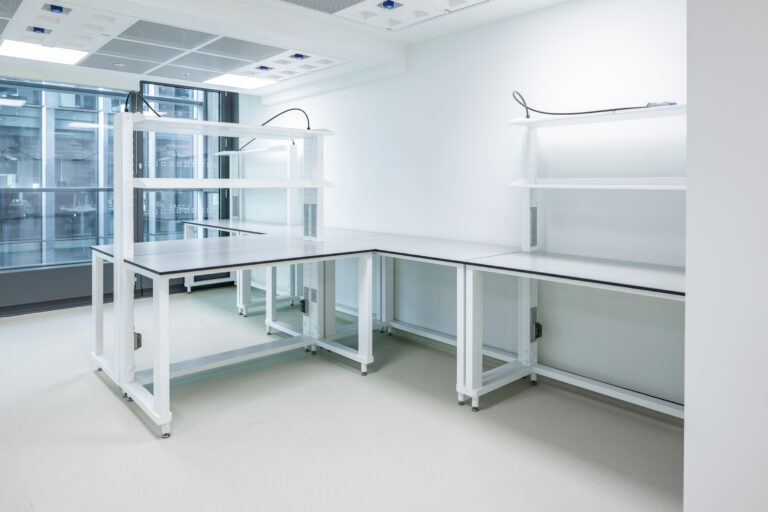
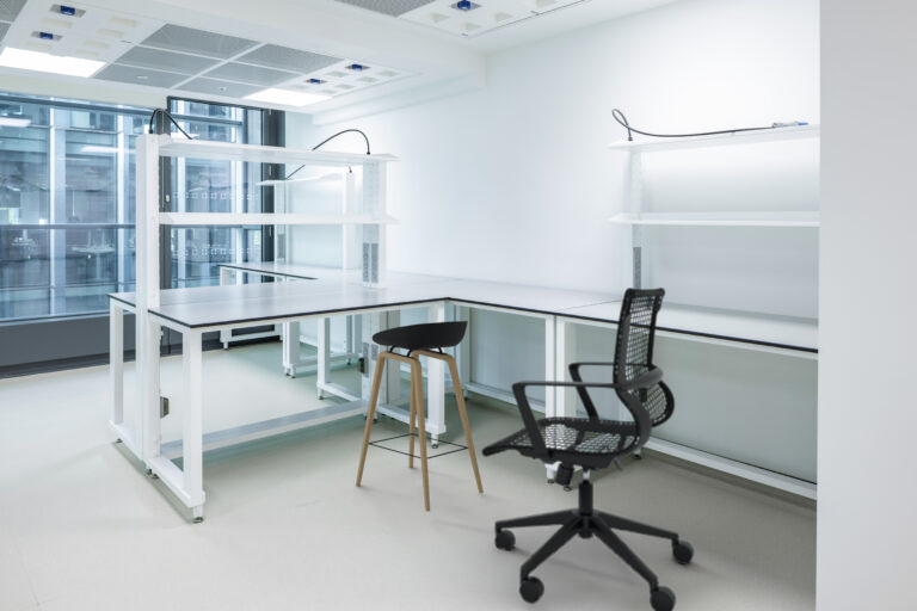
+ office chair (584, 427)
+ stool (418, 405)
